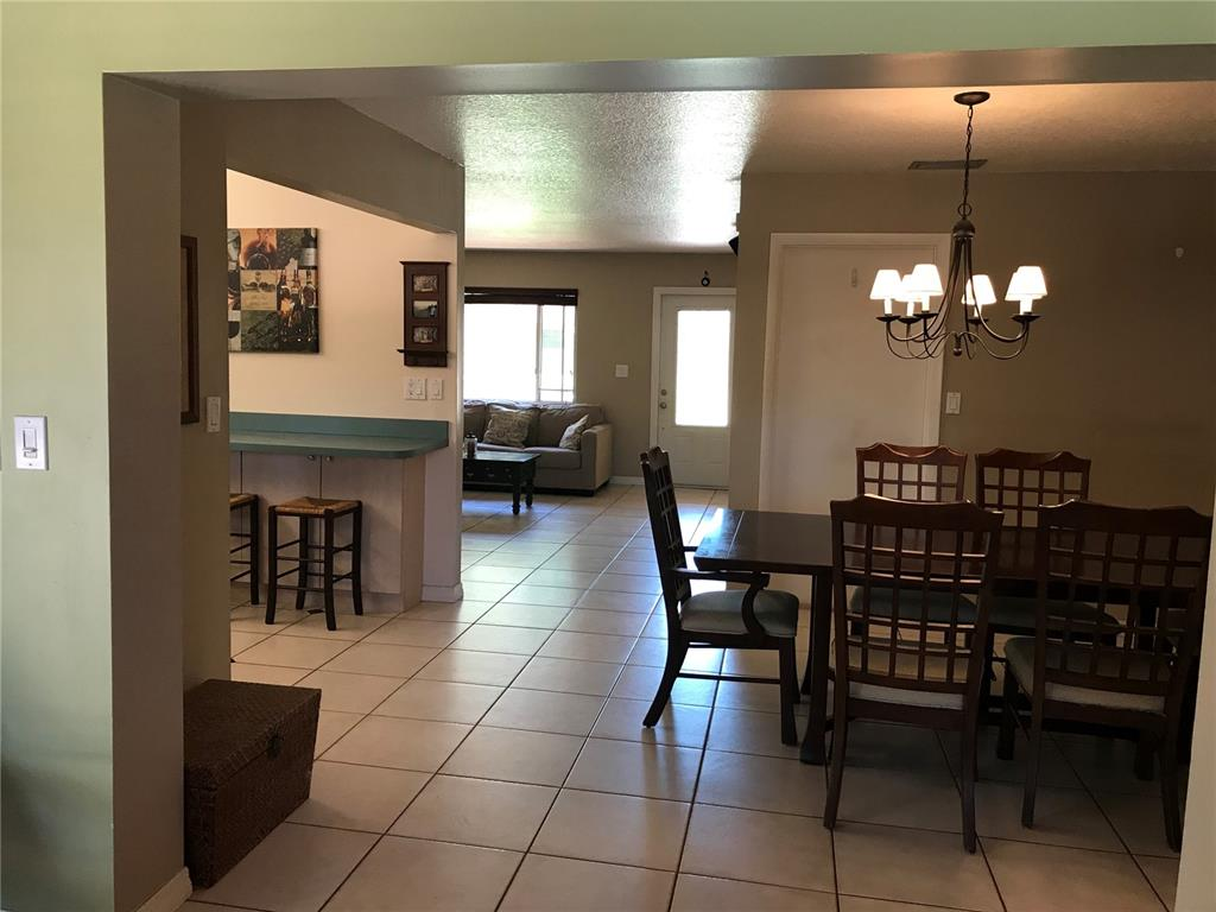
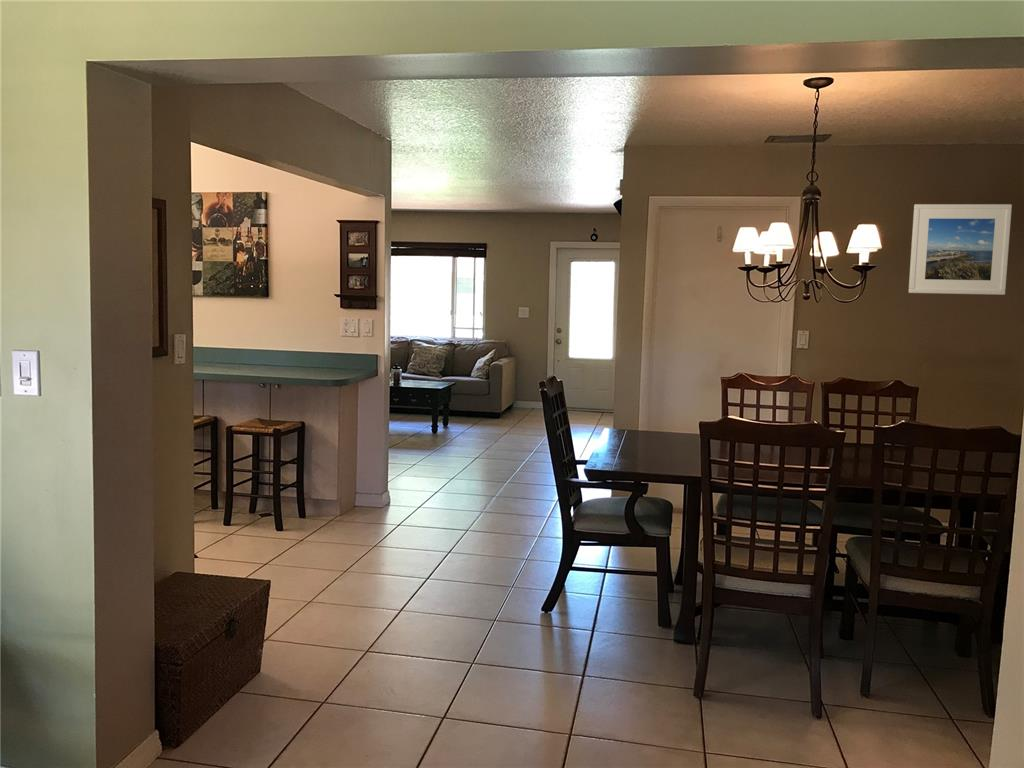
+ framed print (959, 249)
